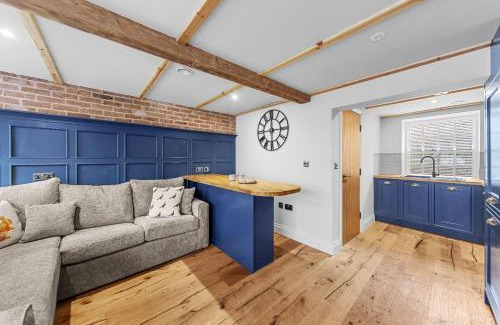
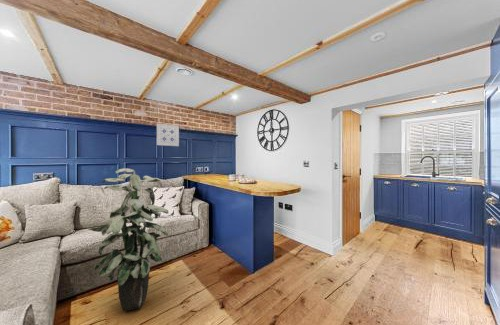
+ wall art (168, 135)
+ indoor plant (130, 235)
